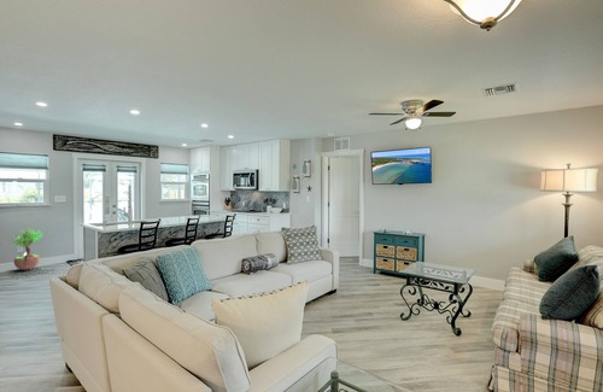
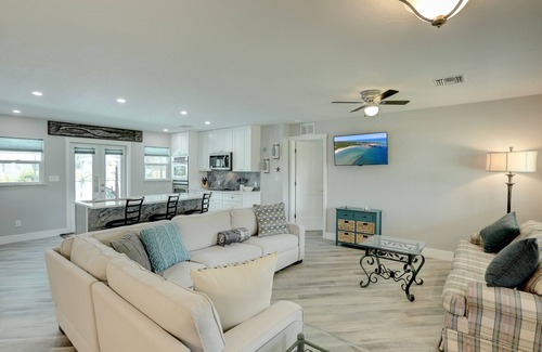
- potted tree (27, 247)
